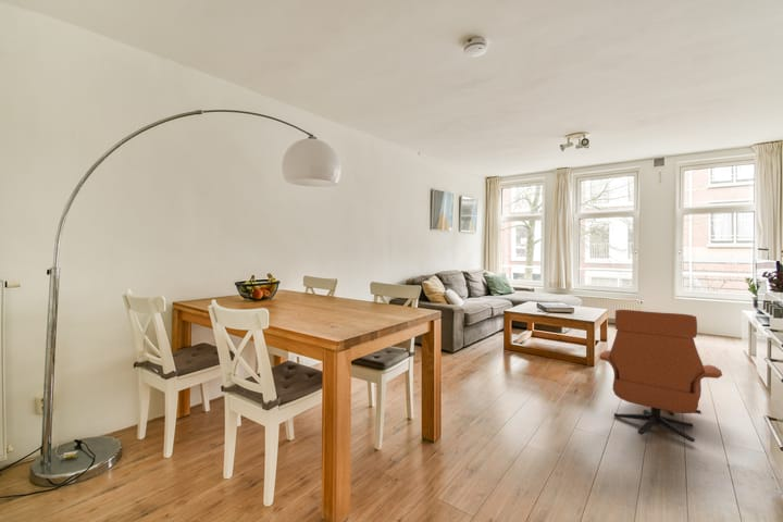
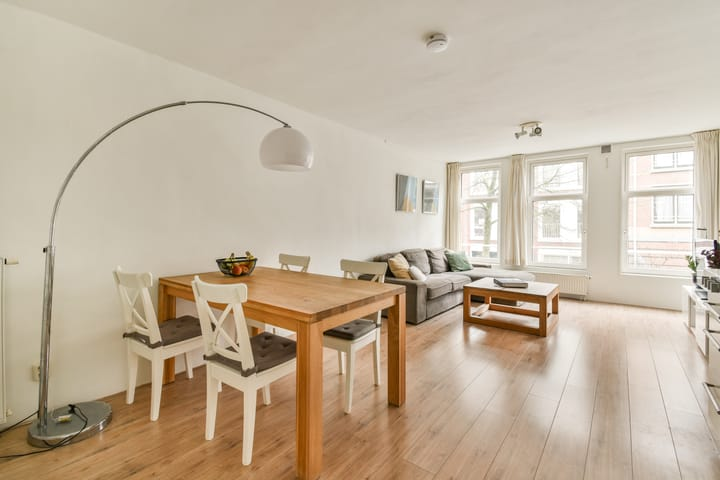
- lounge chair (660, 361)
